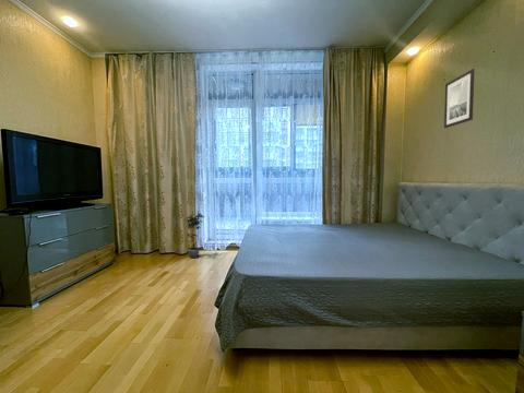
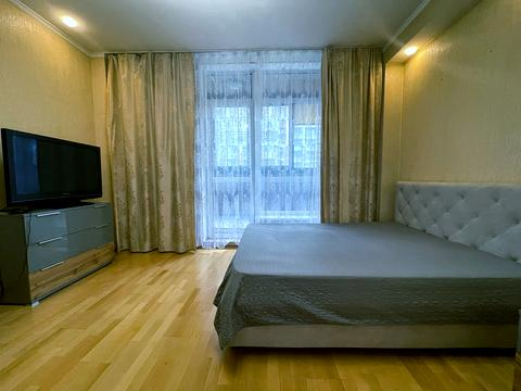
- wall art (457, 100)
- potted plant (193, 234)
